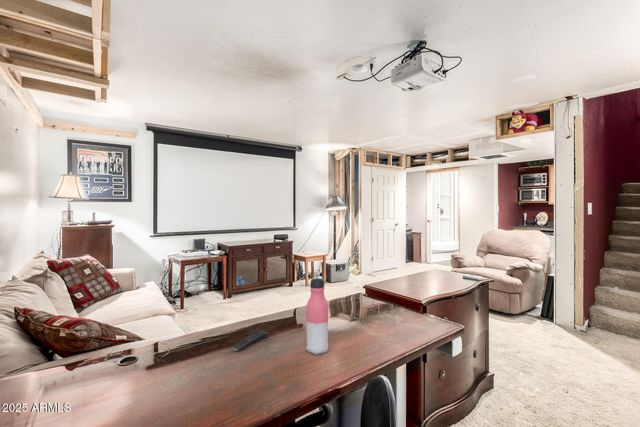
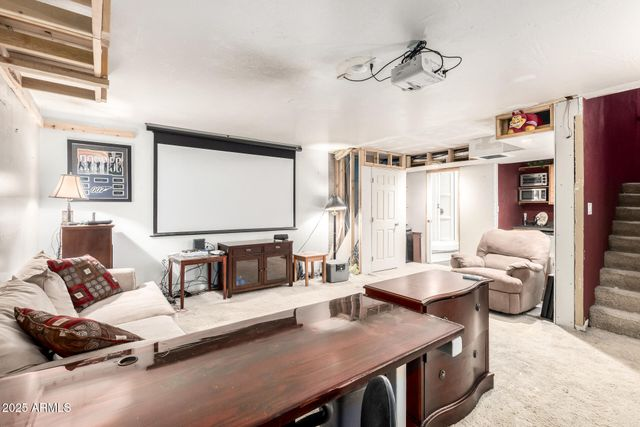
- remote control (250, 340)
- water bottle (317, 314)
